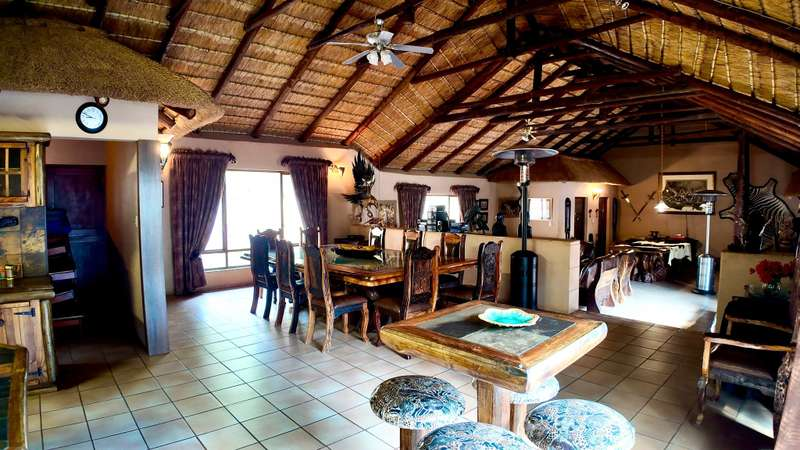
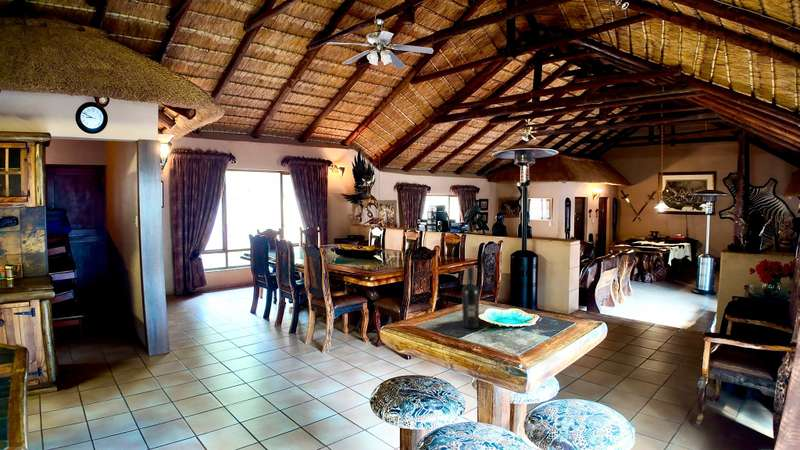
+ wine bottle (470, 297)
